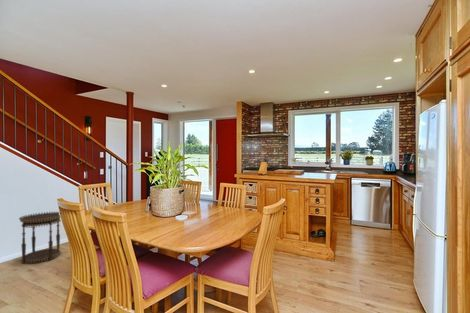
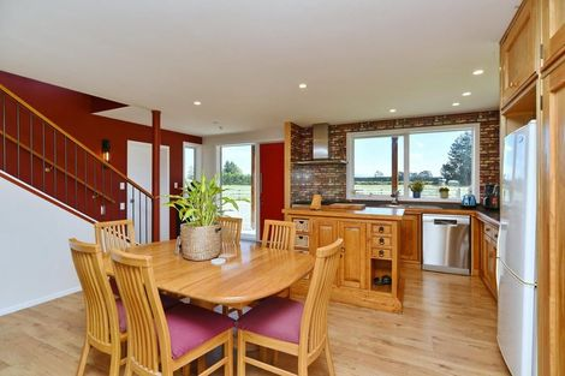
- side table (35, 237)
